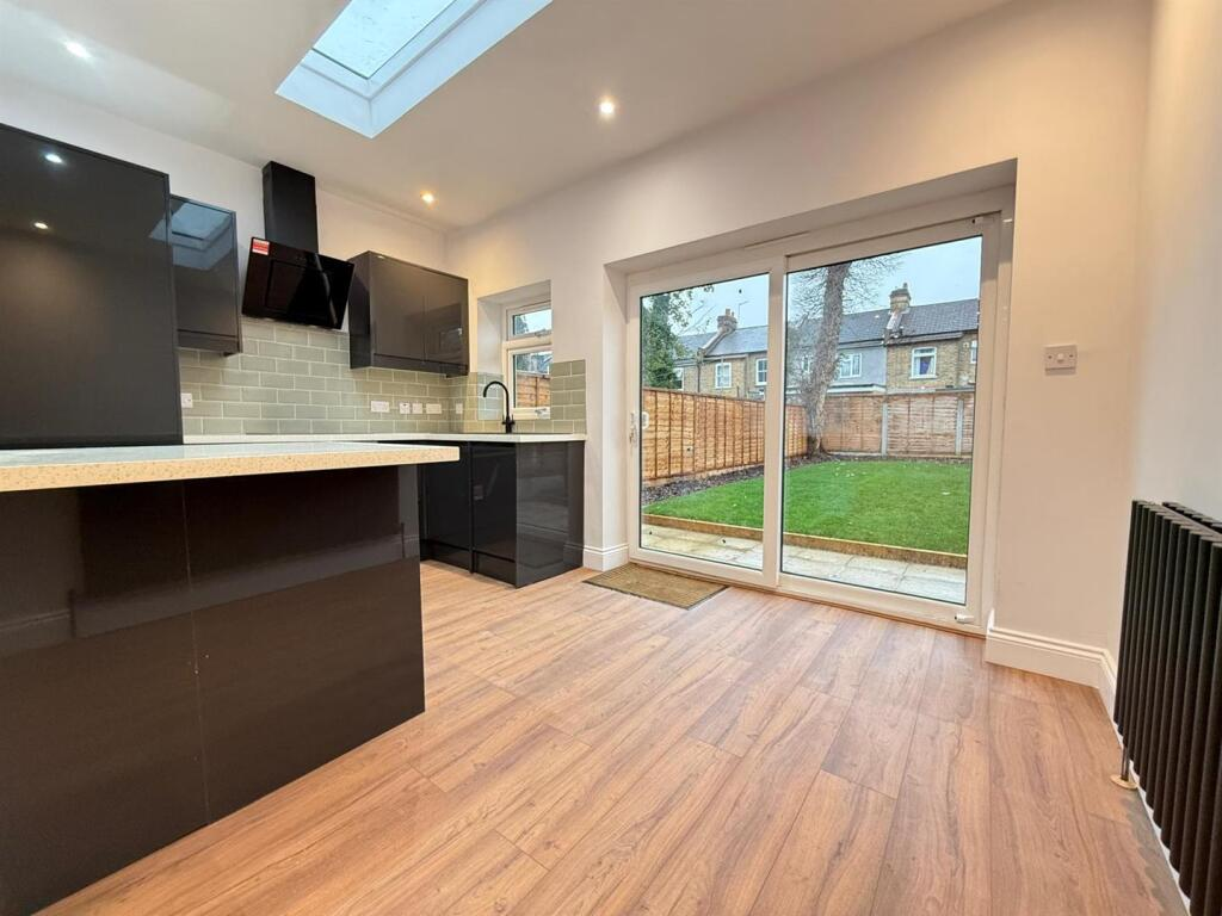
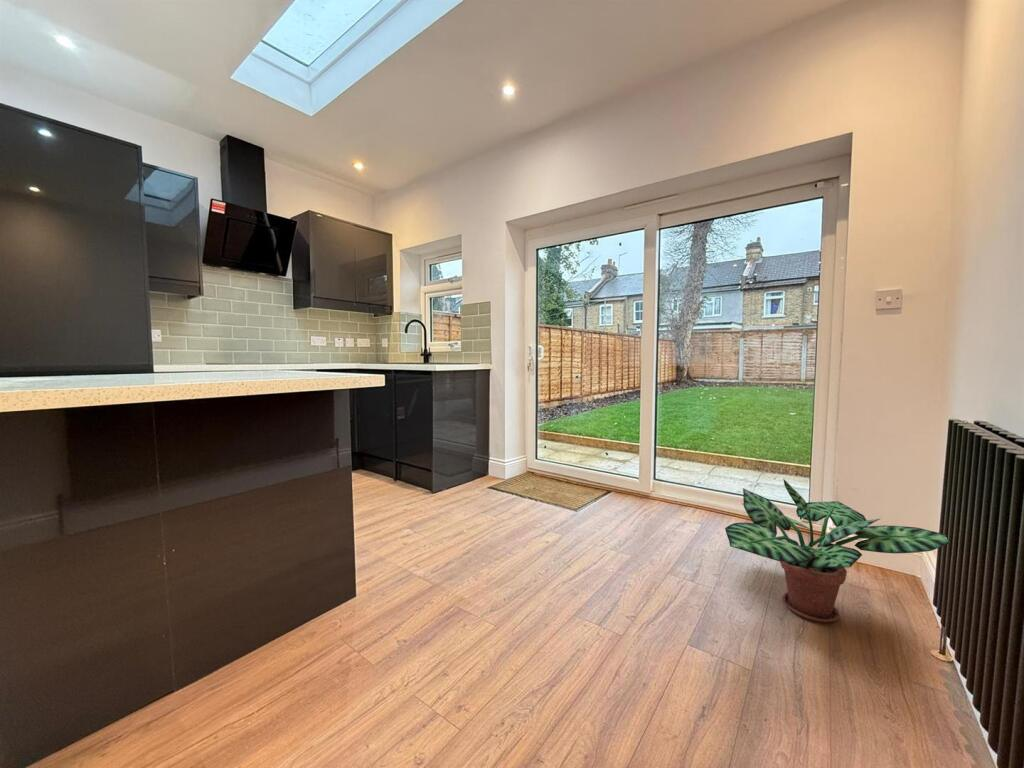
+ potted plant (829, 549)
